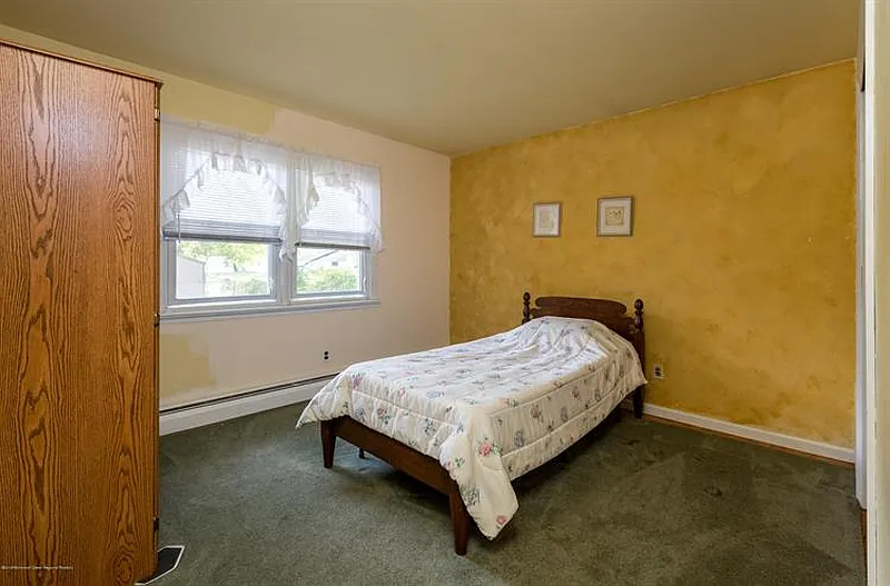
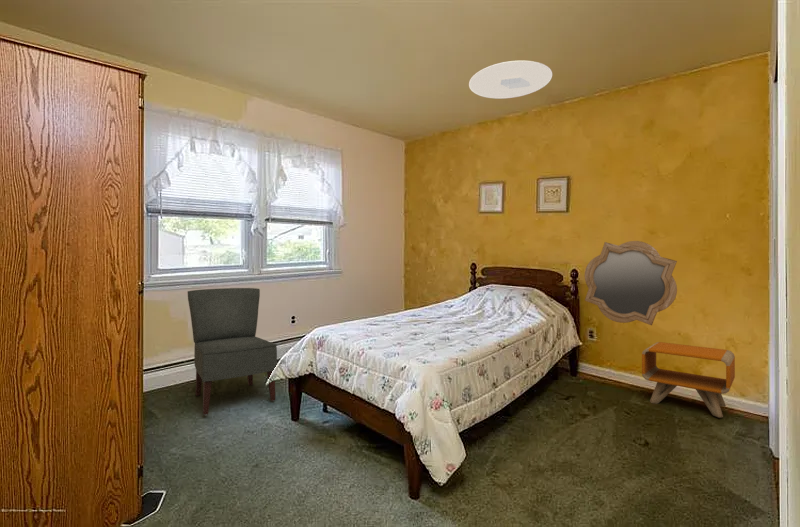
+ nightstand (687, 376)
+ mirror (627, 282)
+ ceiling light (509, 77)
+ chair (232, 344)
